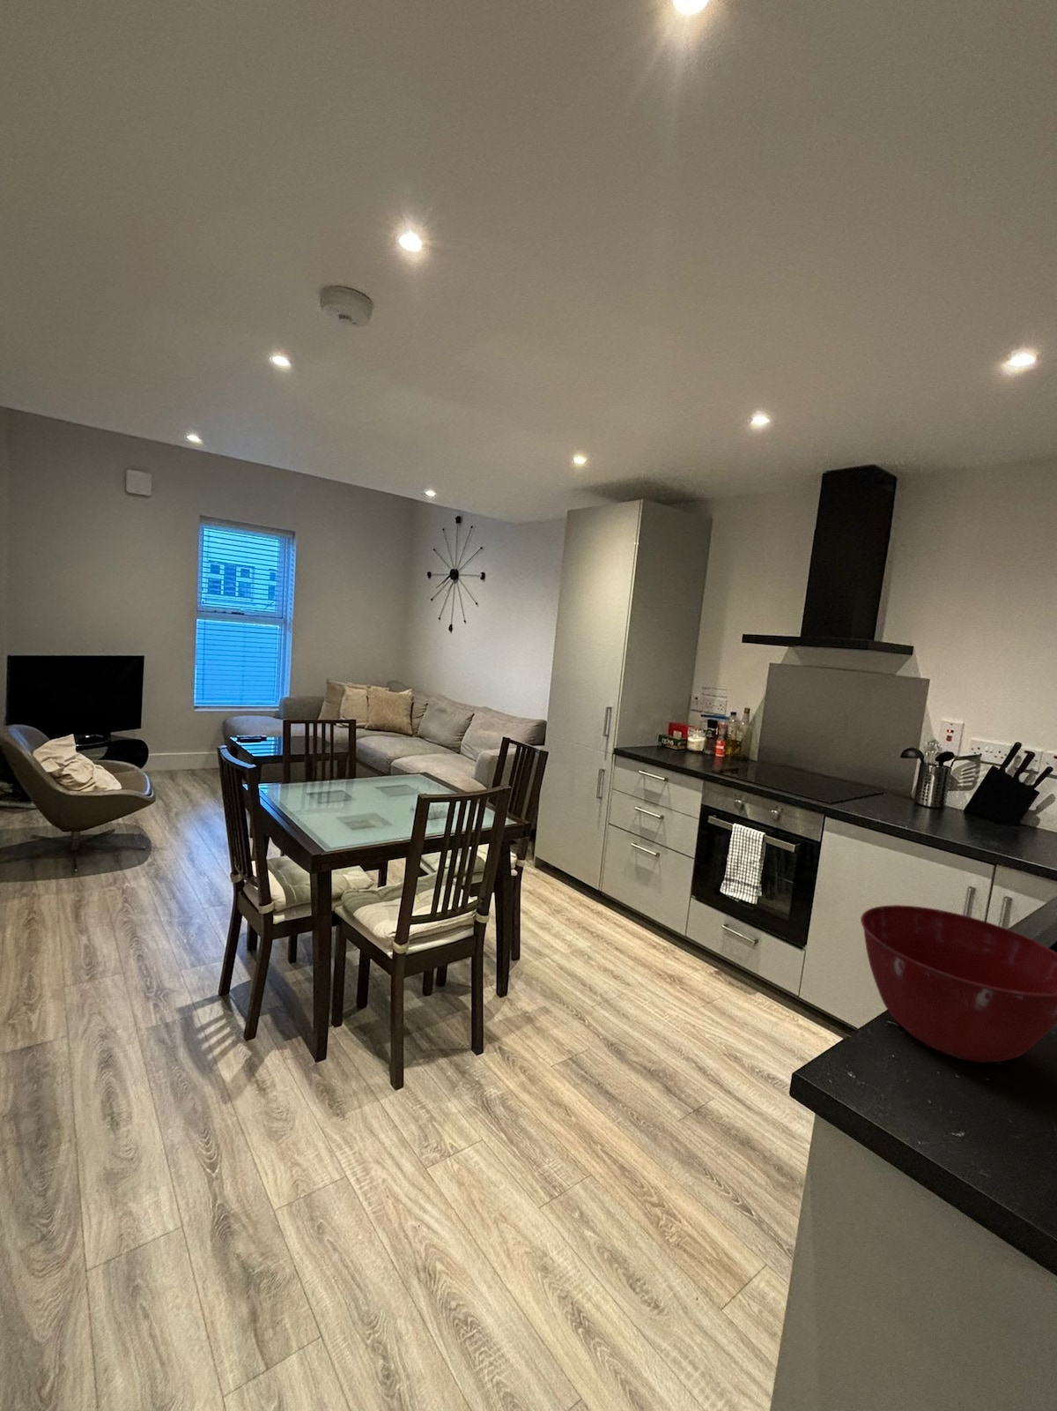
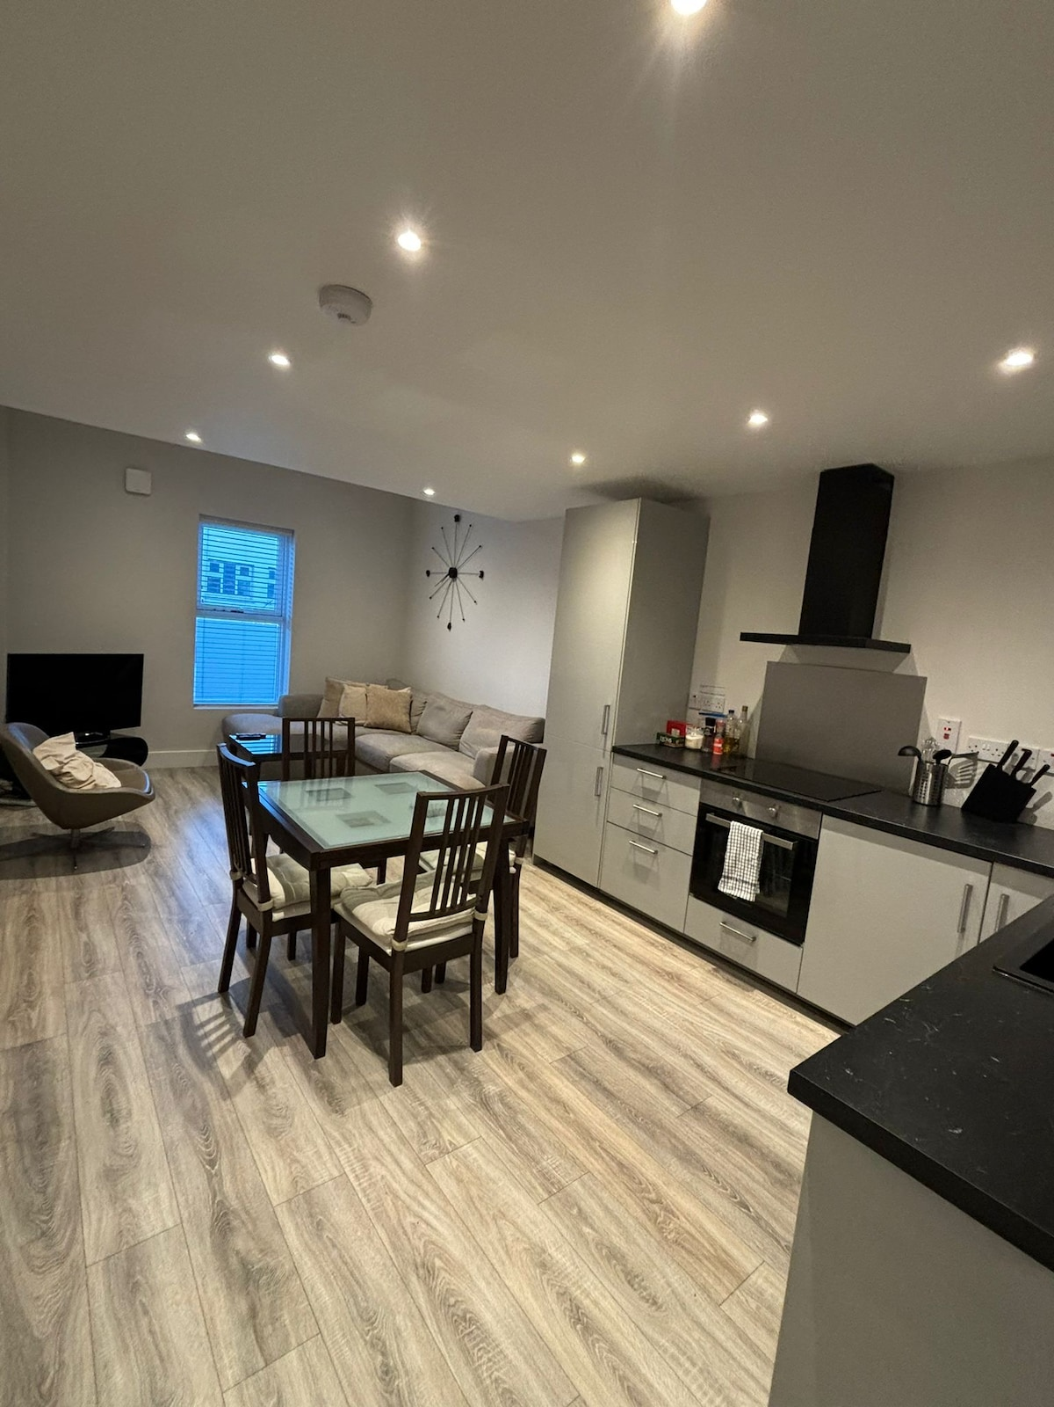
- mixing bowl (955, 989)
